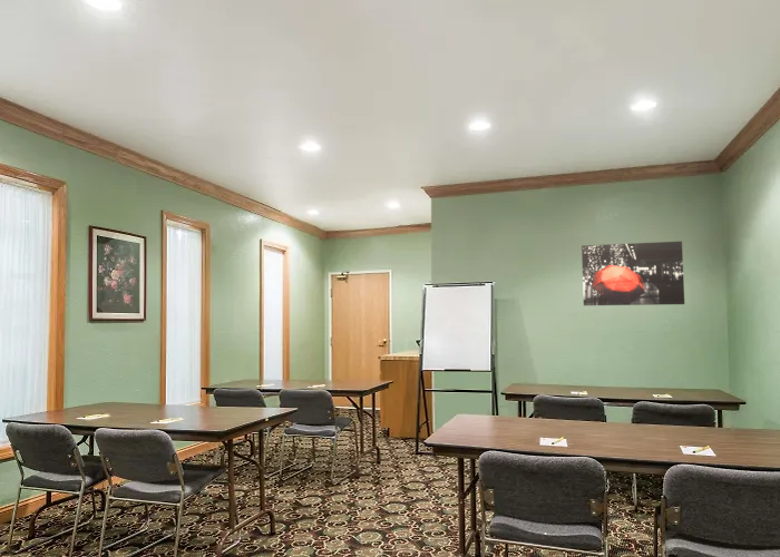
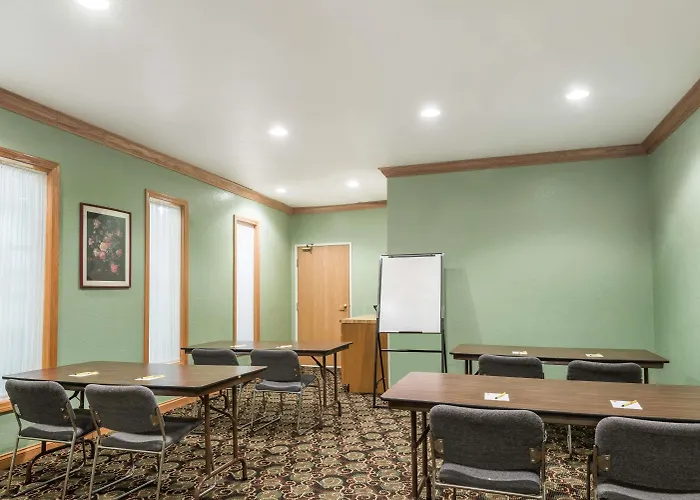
- wall art (631, 274)
